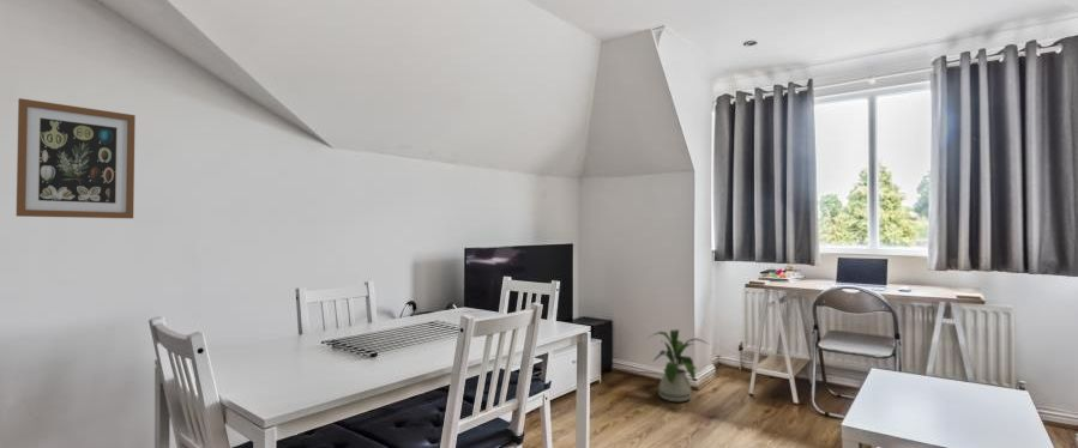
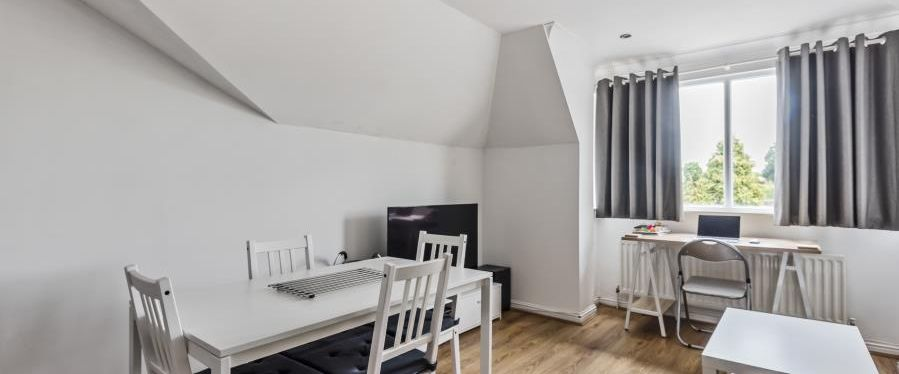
- house plant (679, 359)
- wall art (79, 162)
